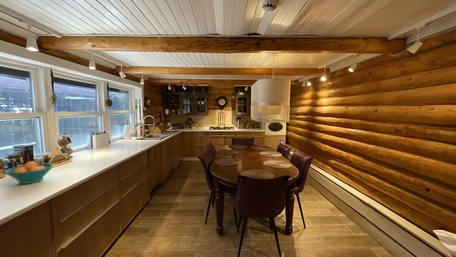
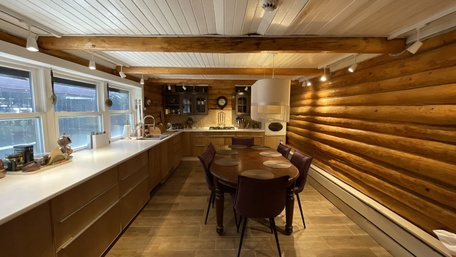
- fruit bowl (30, 171)
